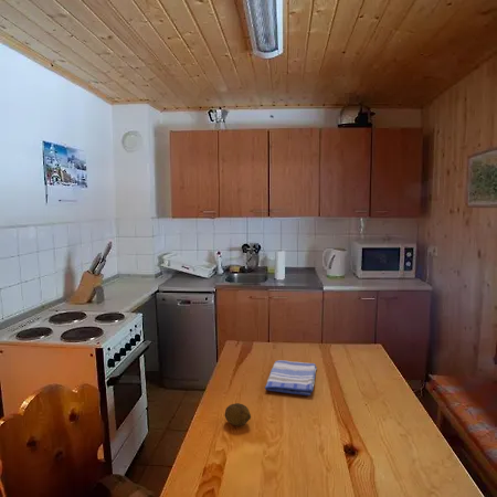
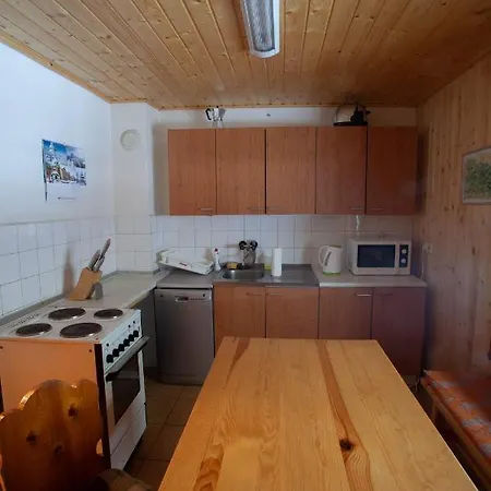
- fruit (237, 414)
- dish towel (292, 376)
